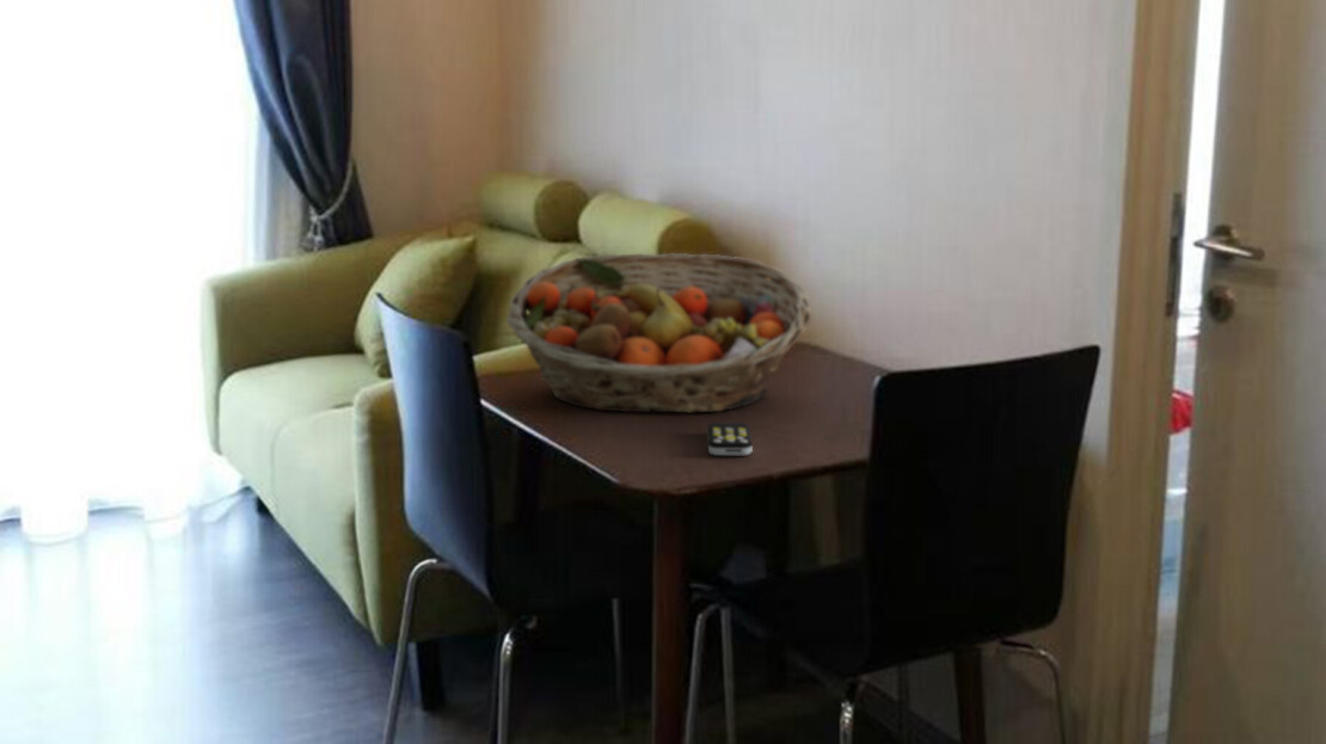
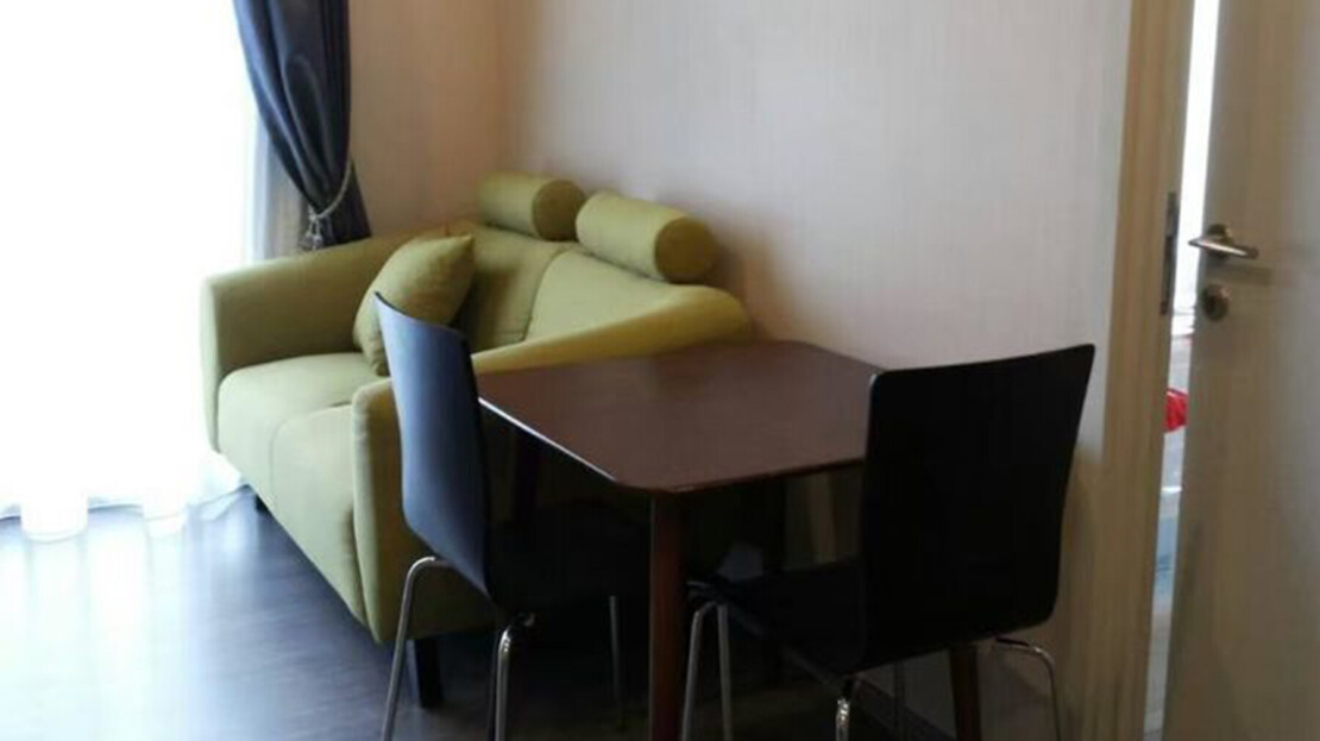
- remote control (729, 437)
- fruit basket (658, 330)
